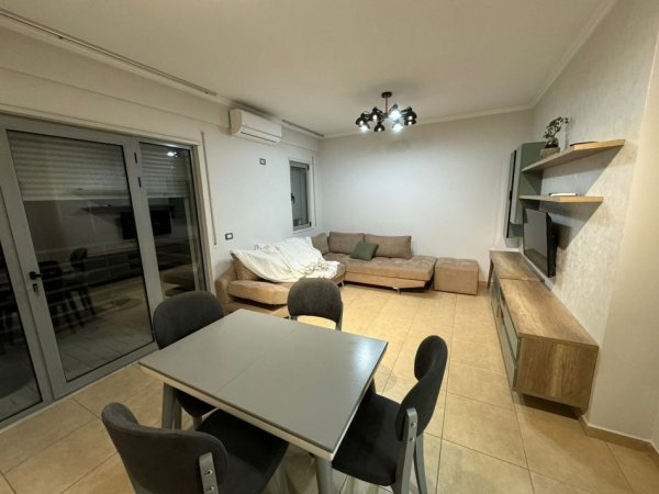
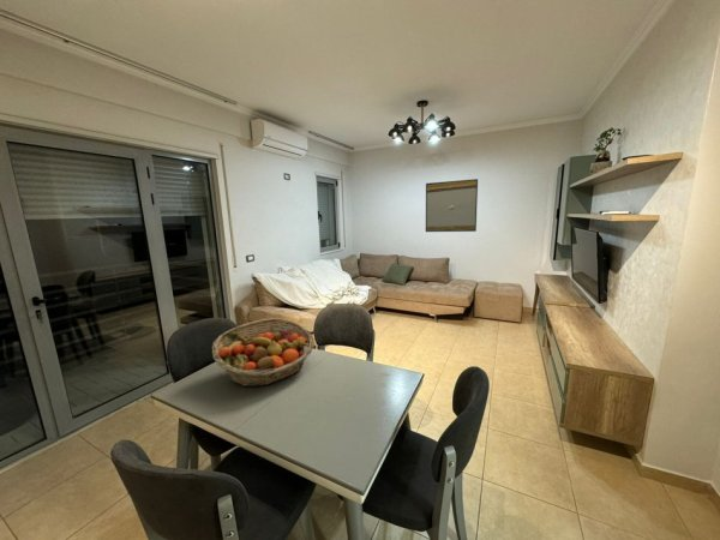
+ fruit basket (266, 349)
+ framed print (450, 206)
